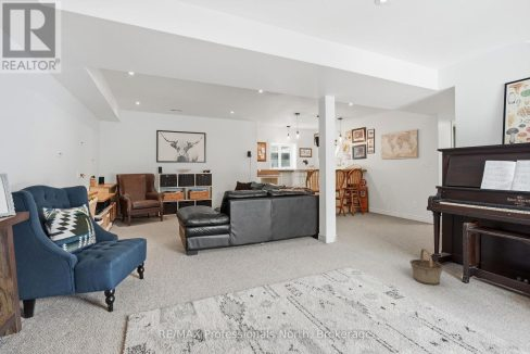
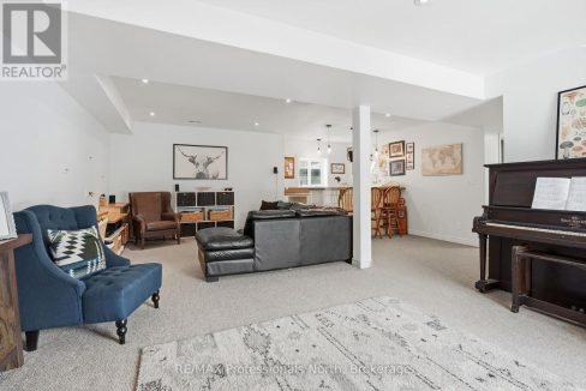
- basket (426, 265)
